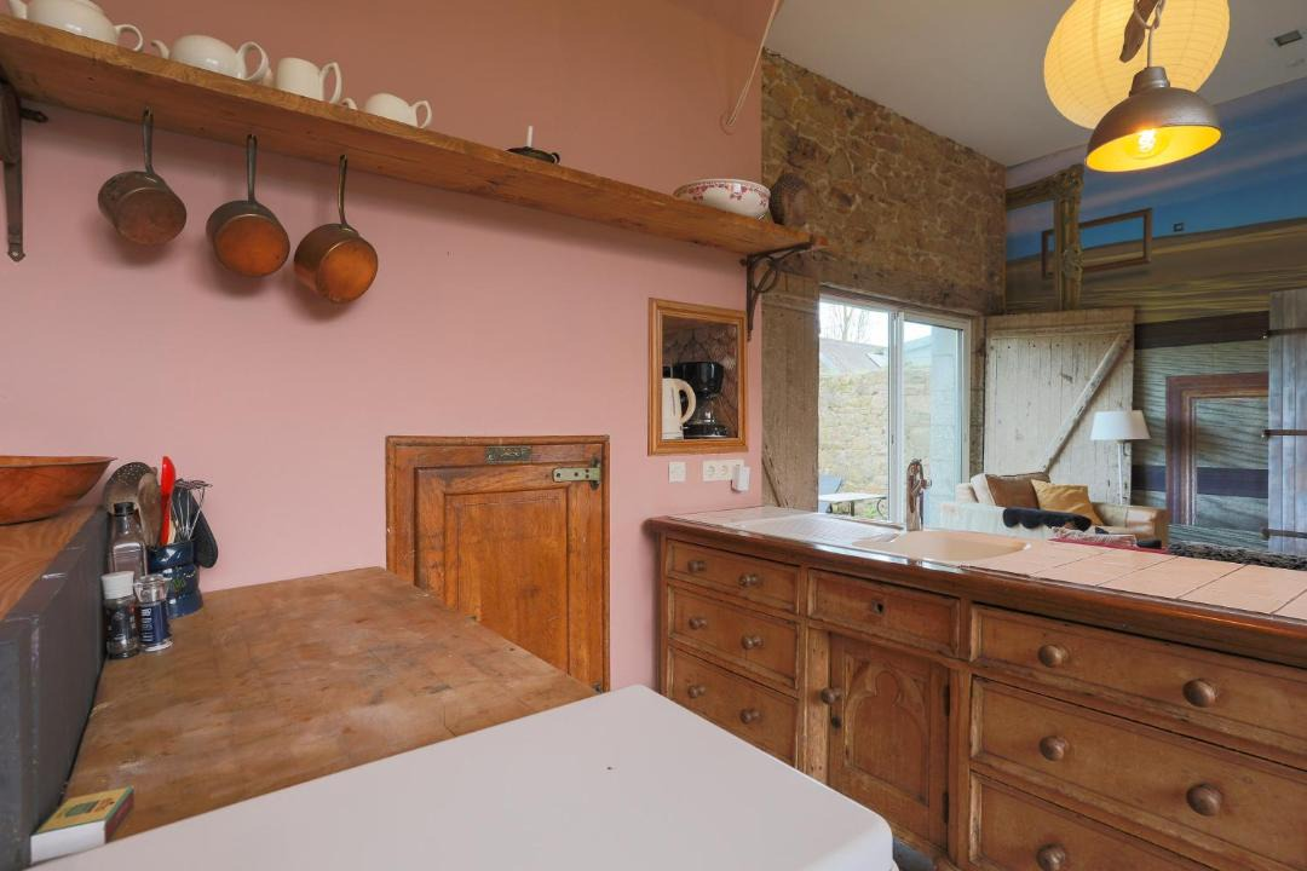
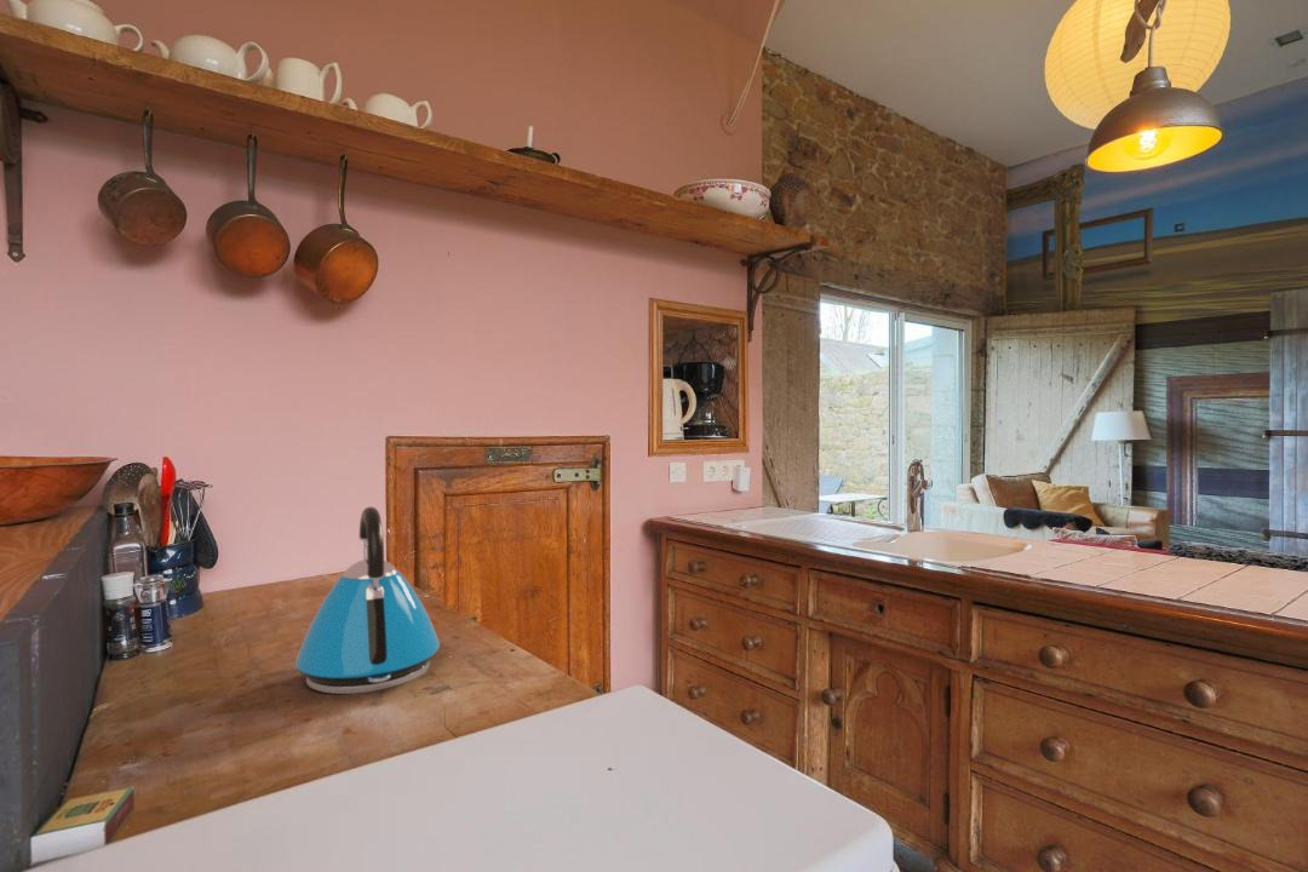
+ kettle (371, 590)
